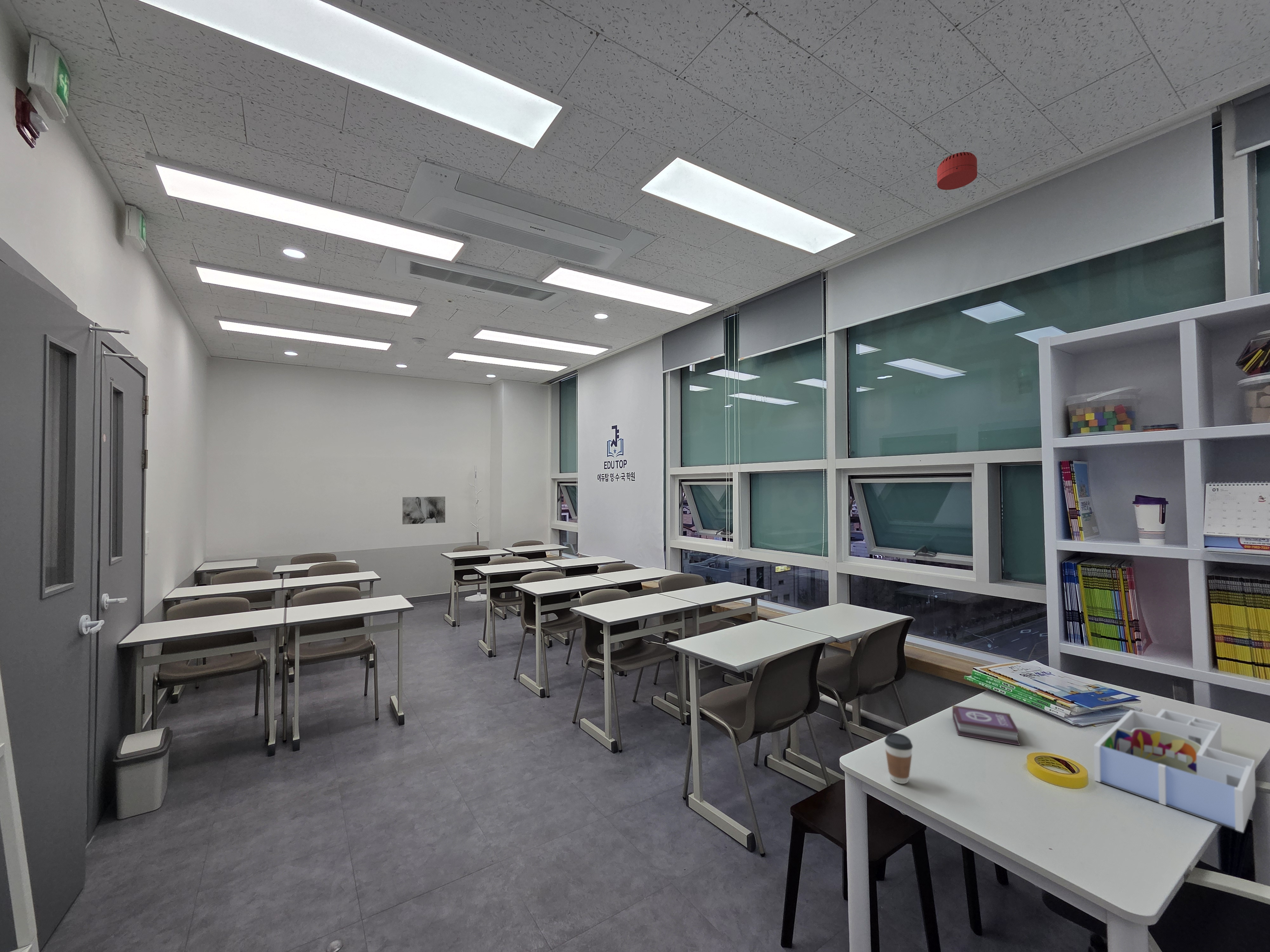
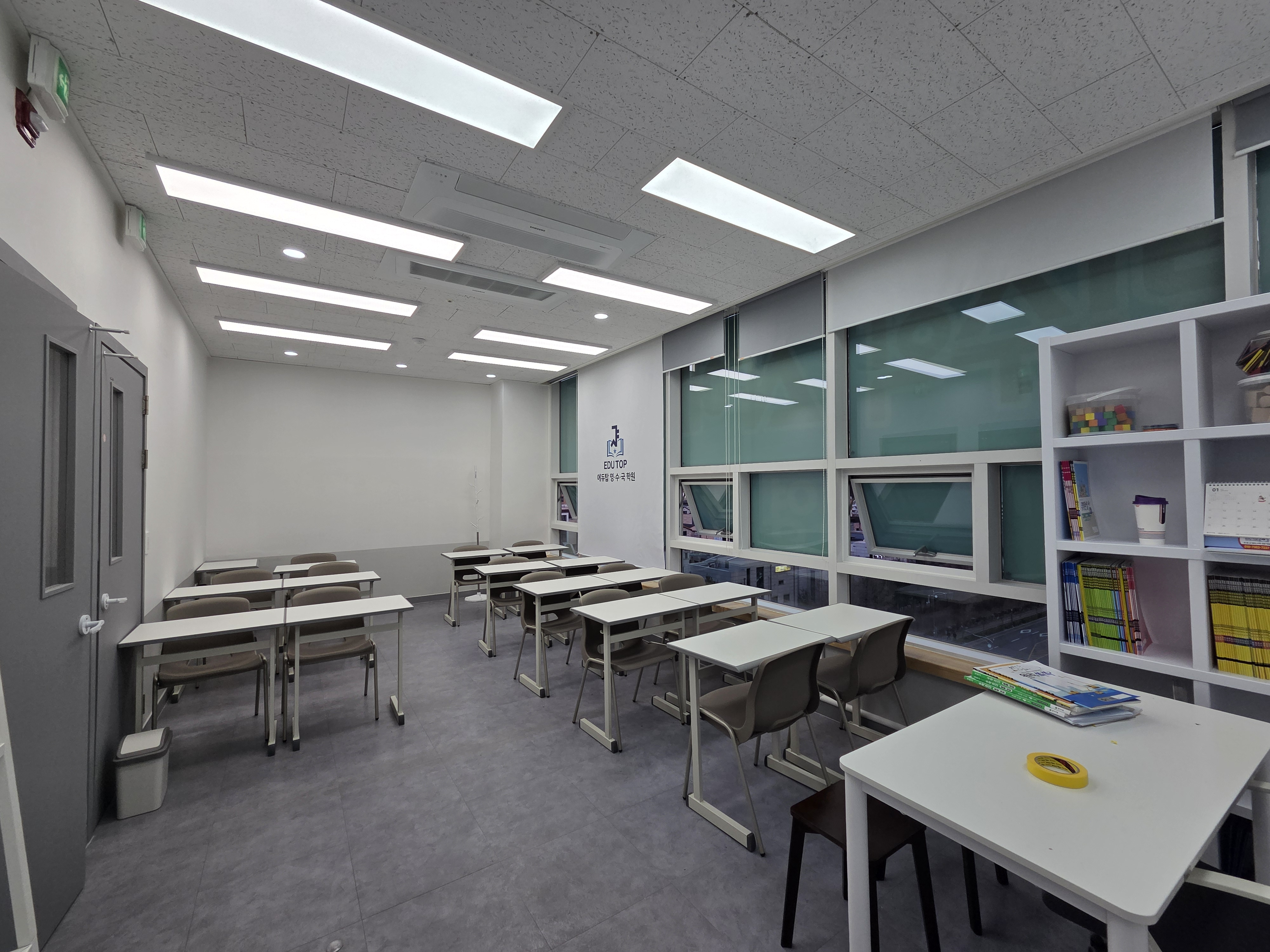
- smoke detector (957, 170)
- wall art (424, 510)
- book (984, 724)
- desk organizer (1181, 757)
- coffee cup (899, 759)
